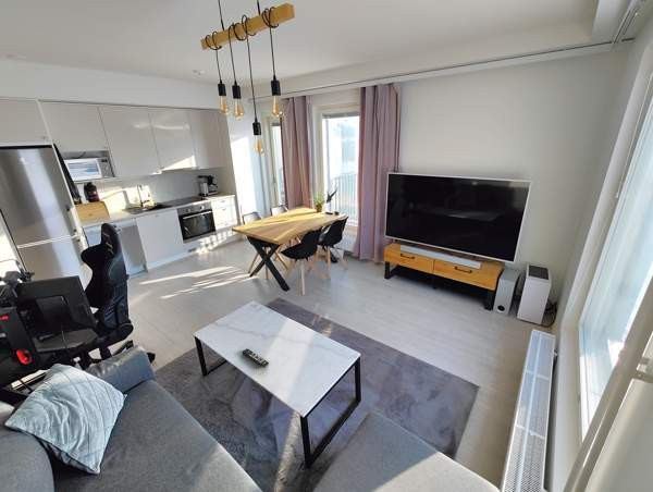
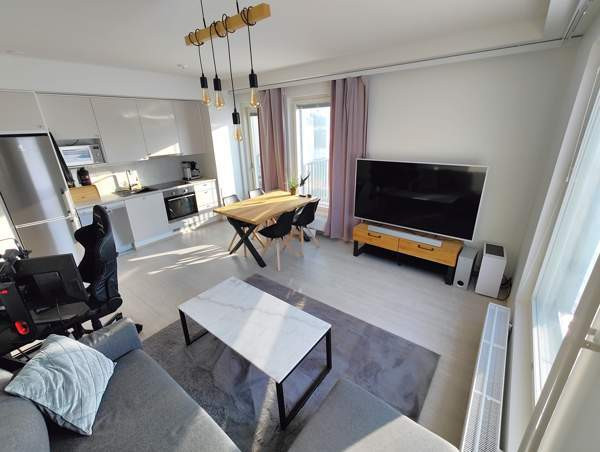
- remote control (255, 357)
